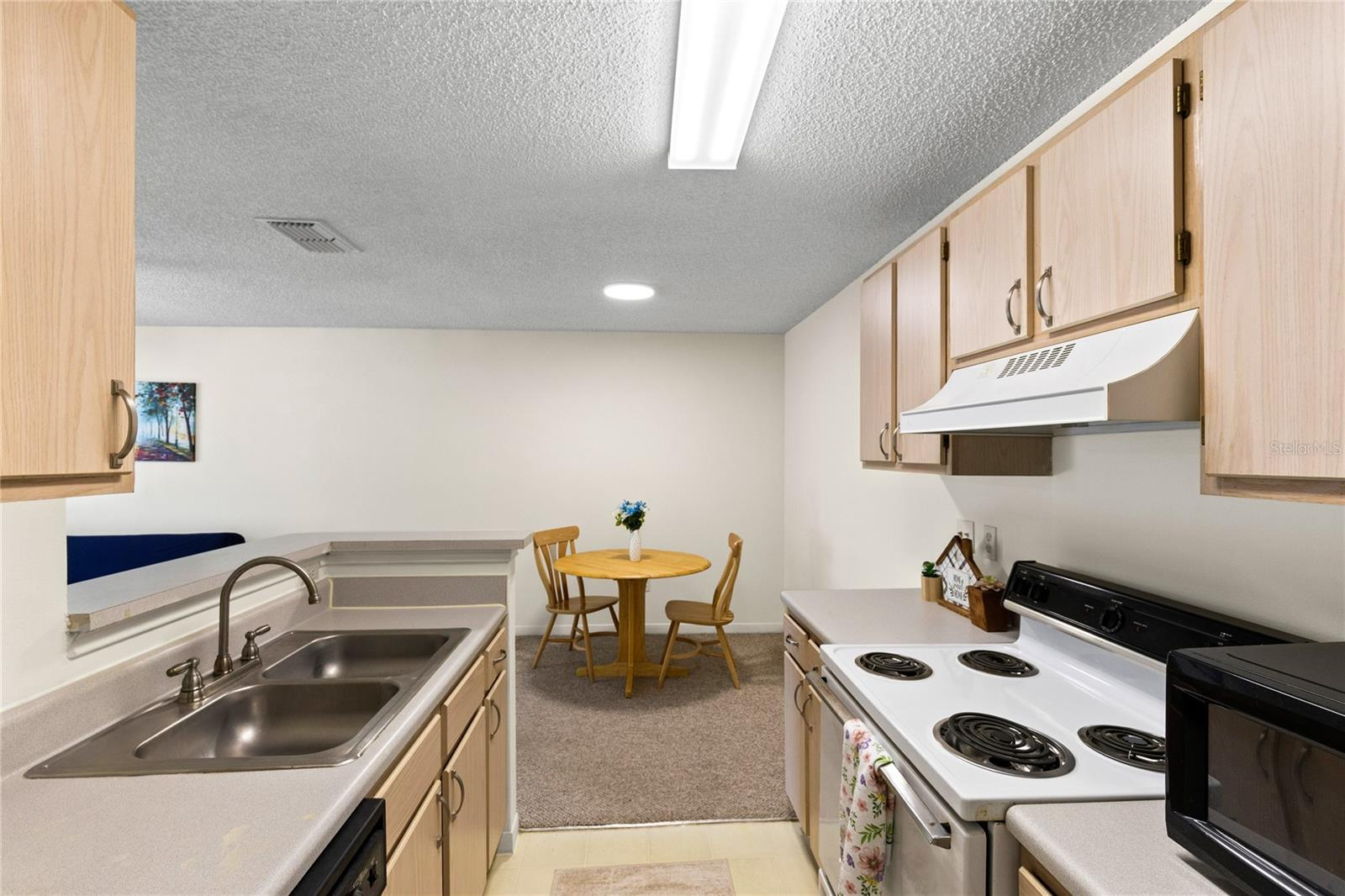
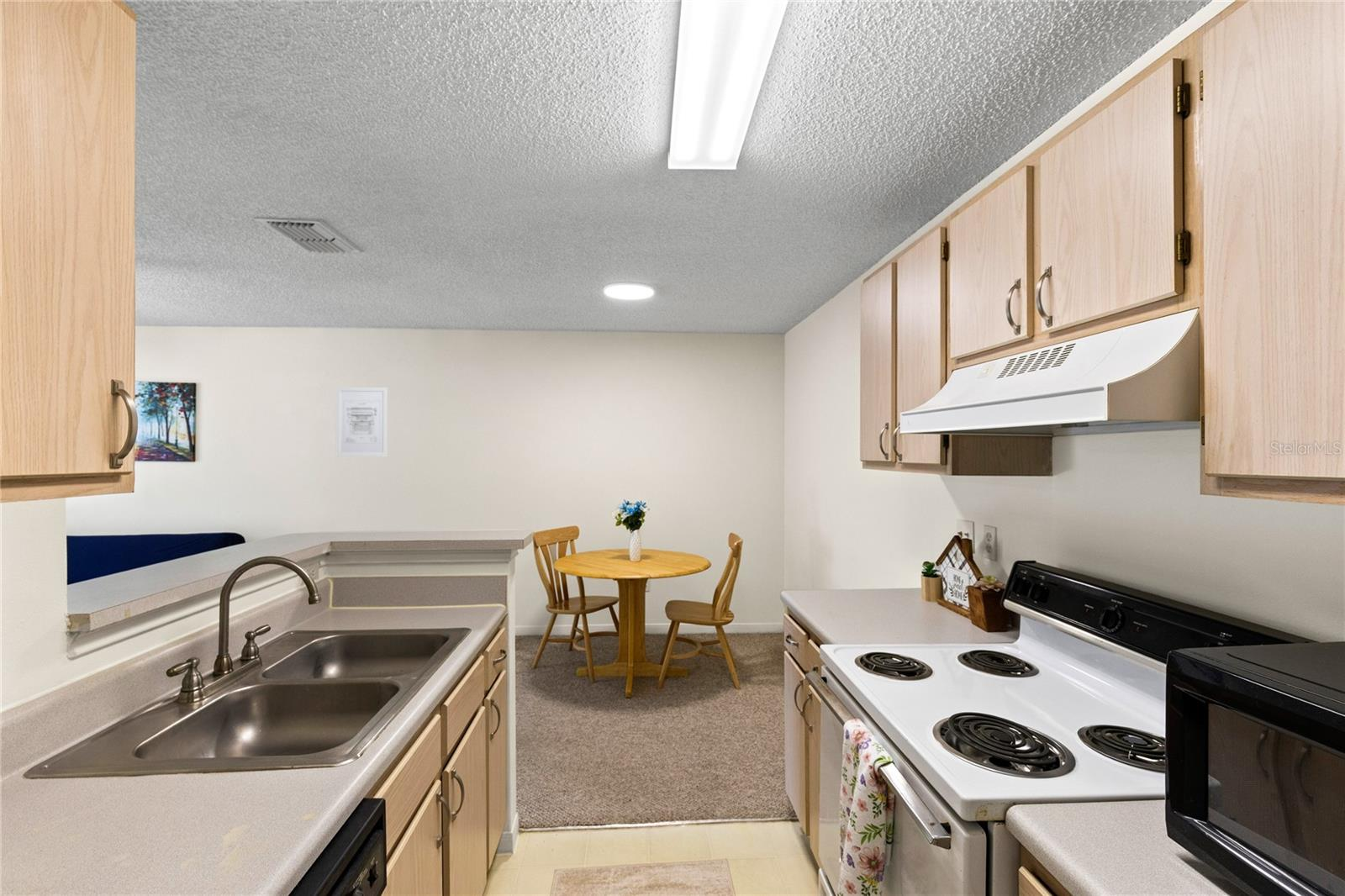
+ wall art (361, 422)
